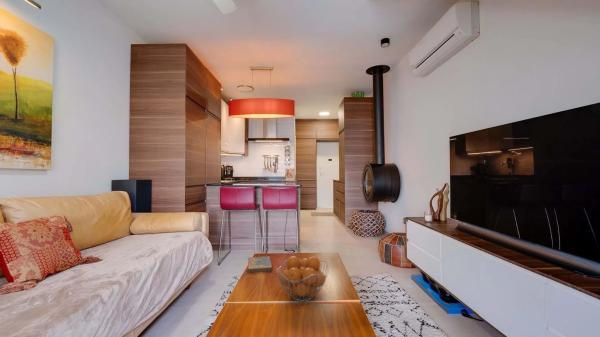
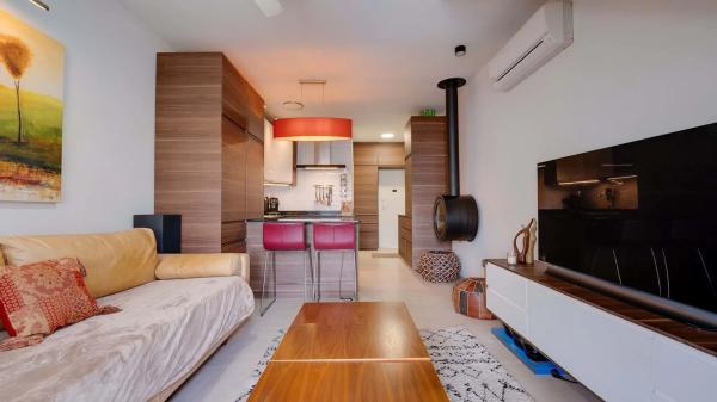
- hardcover book (259, 263)
- fruit basket (302, 276)
